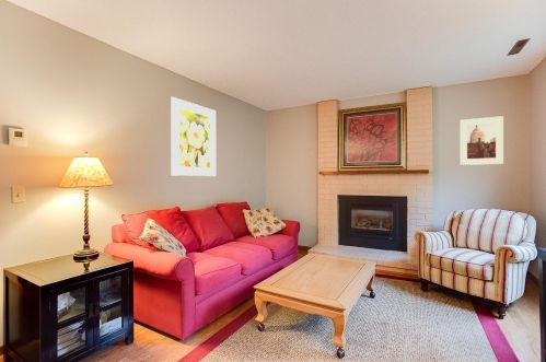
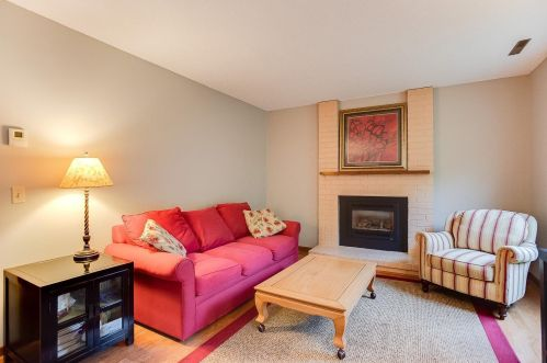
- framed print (480, 141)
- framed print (195, 140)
